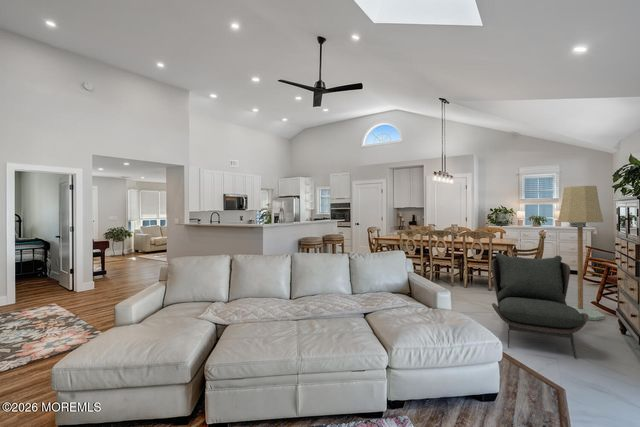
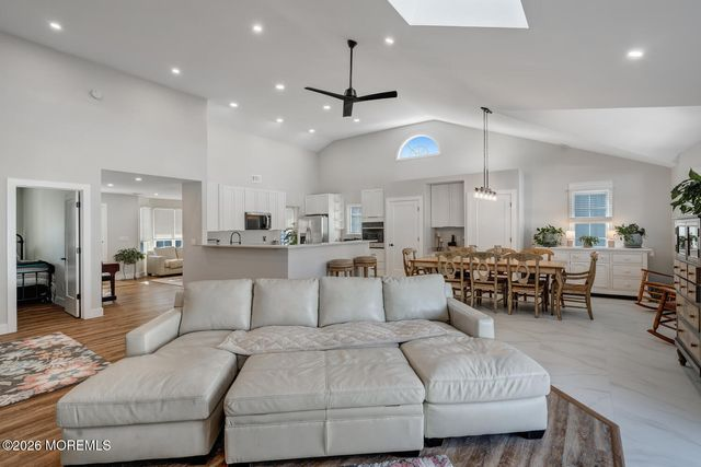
- floor lamp (580, 250)
- armless chair (532, 296)
